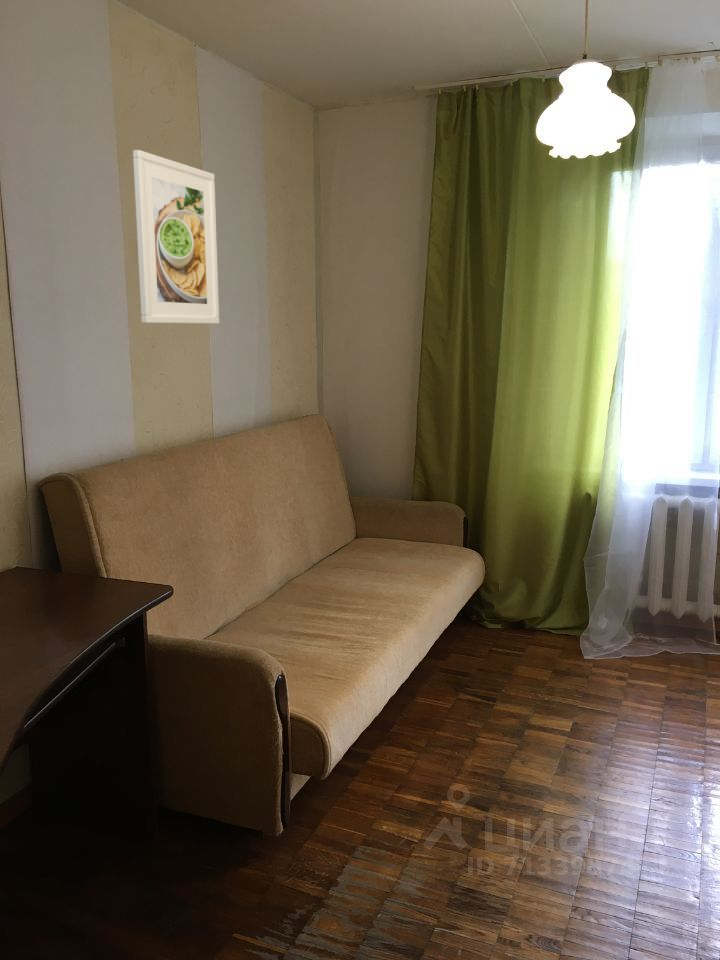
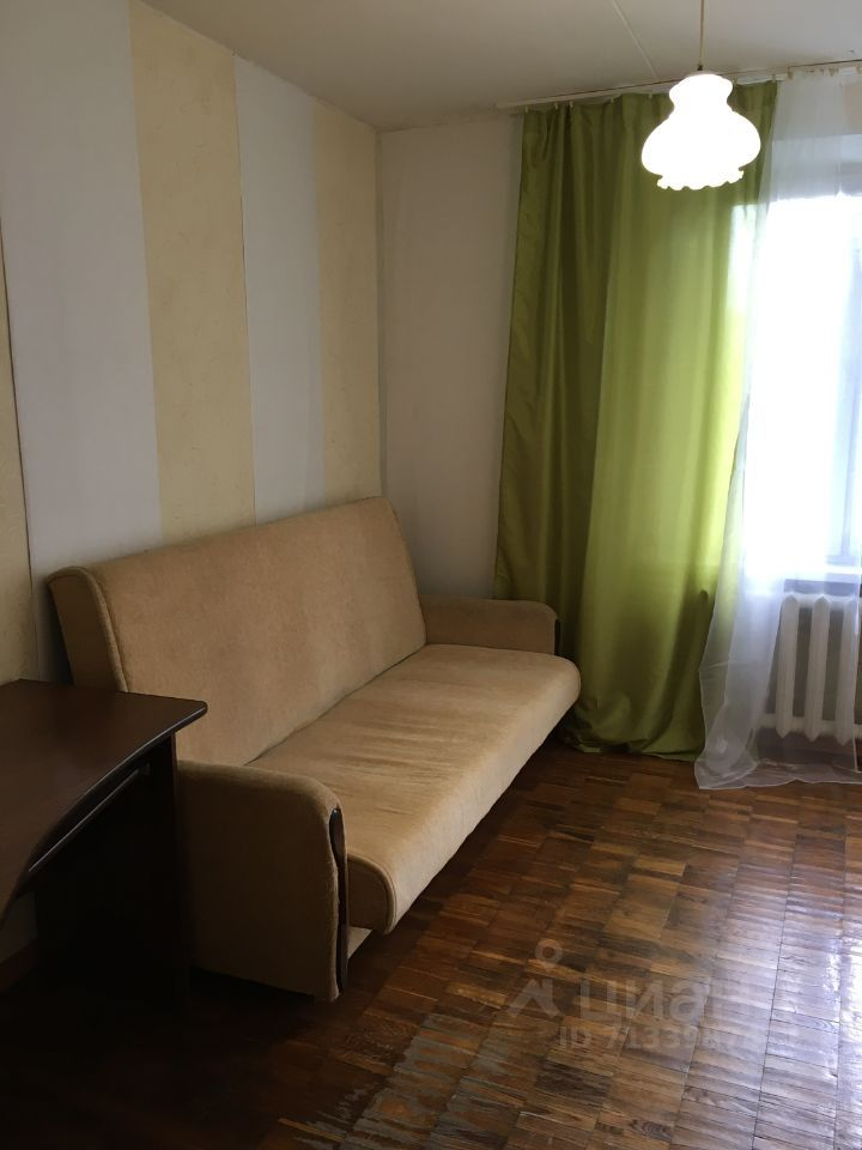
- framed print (179, 244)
